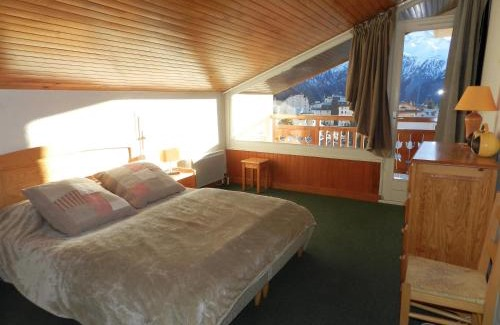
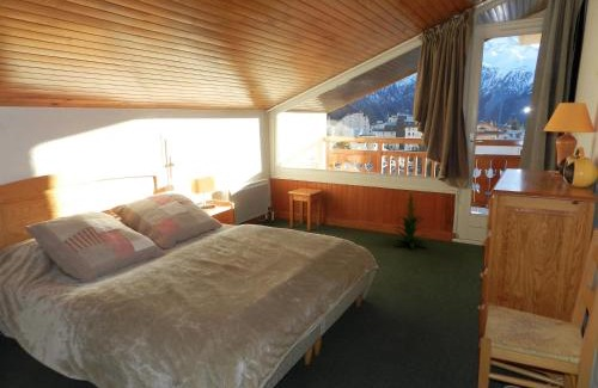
+ indoor plant (410, 216)
